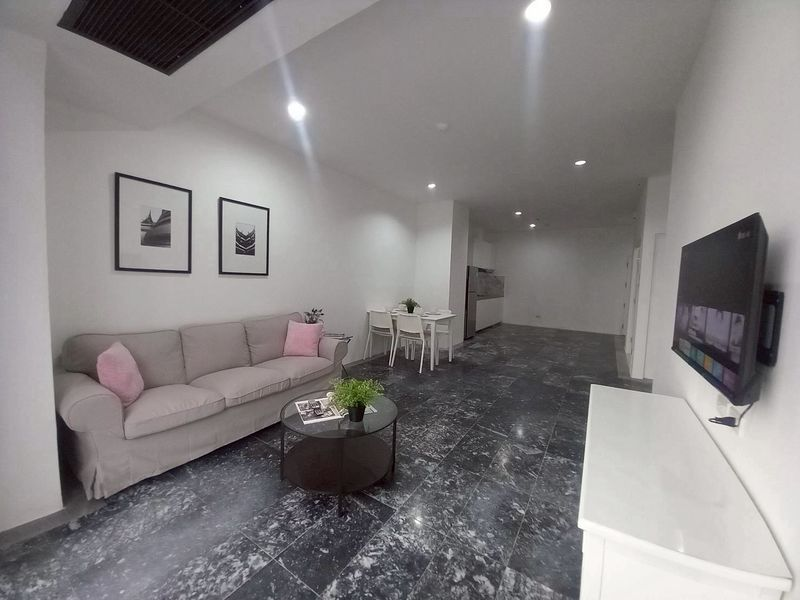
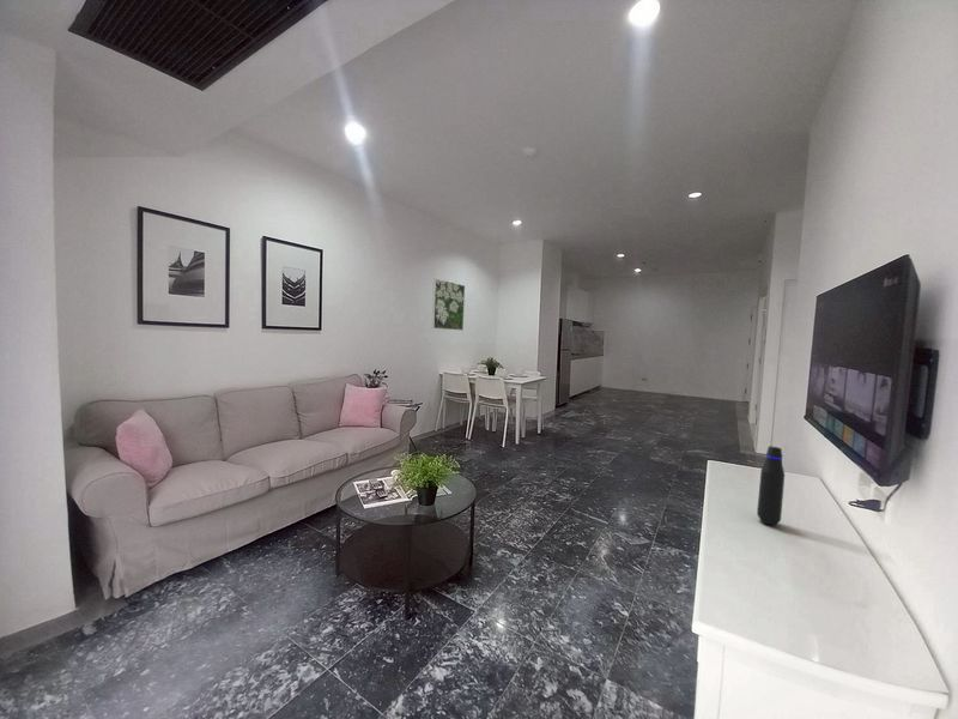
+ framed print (449, 306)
+ water bottle (771, 485)
